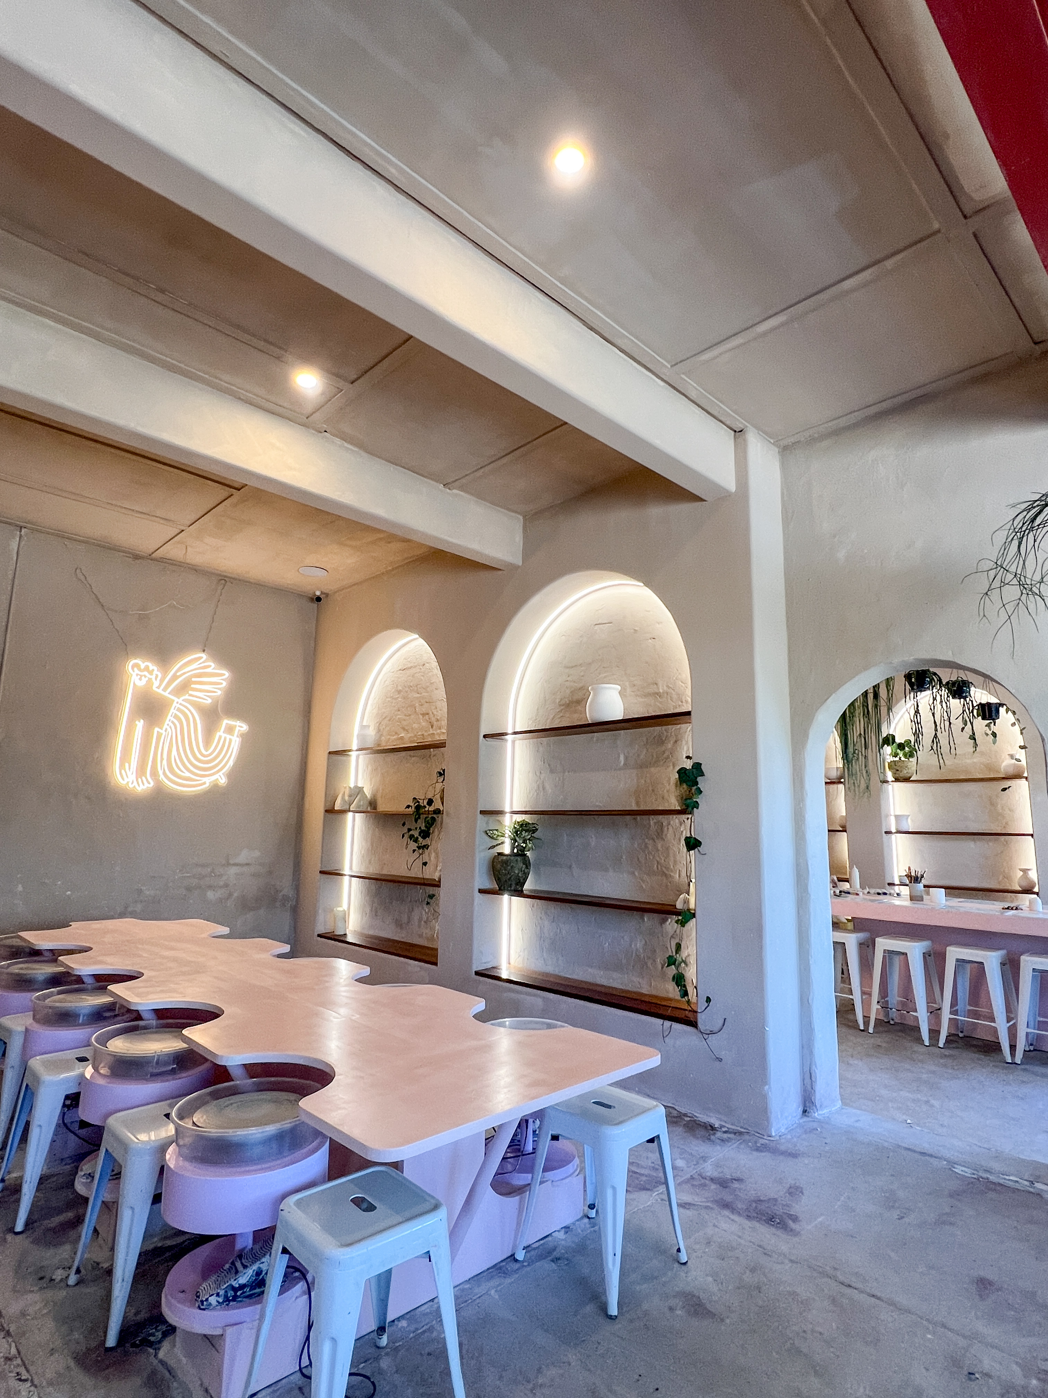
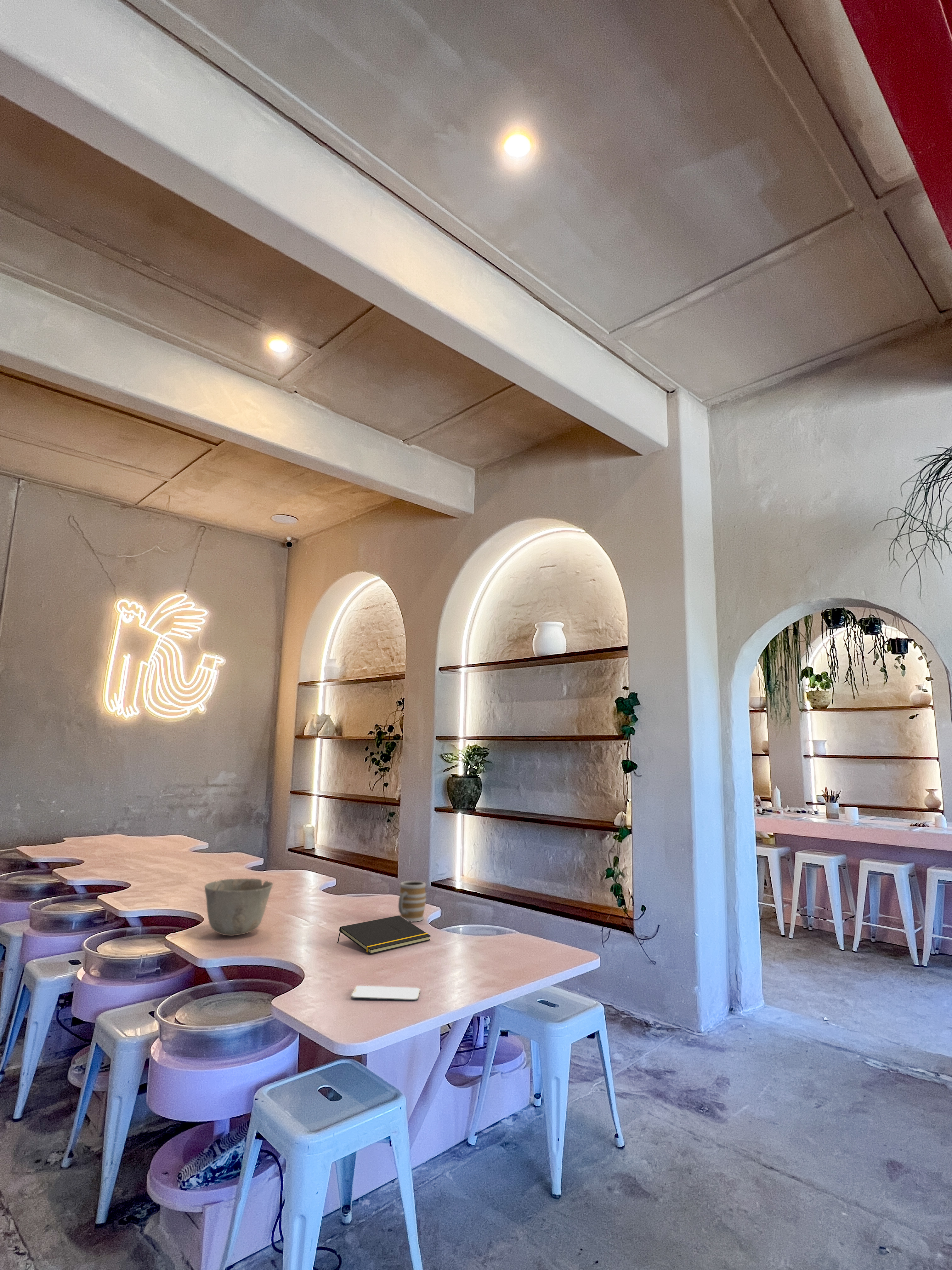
+ ceramic bowl (237, 908)
+ notepad (385, 933)
+ smartphone (386, 993)
+ mug (410, 902)
